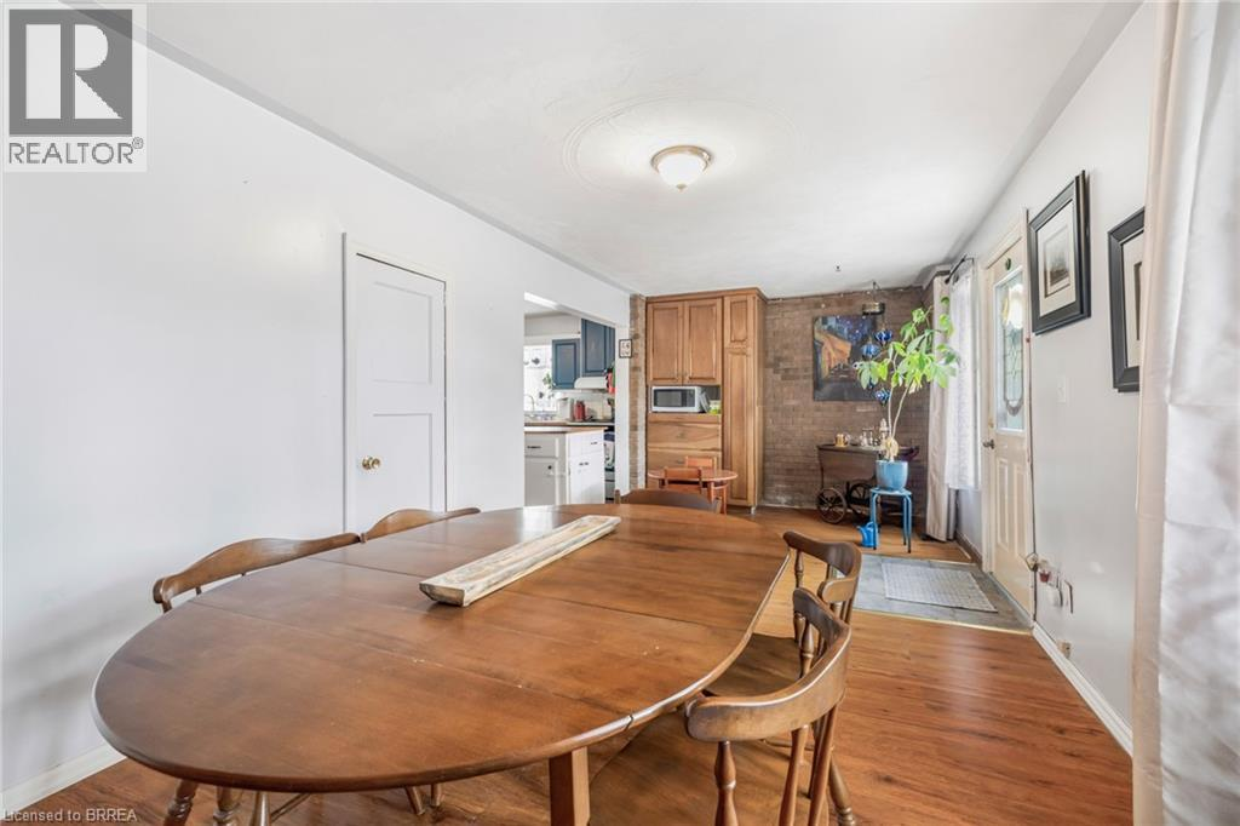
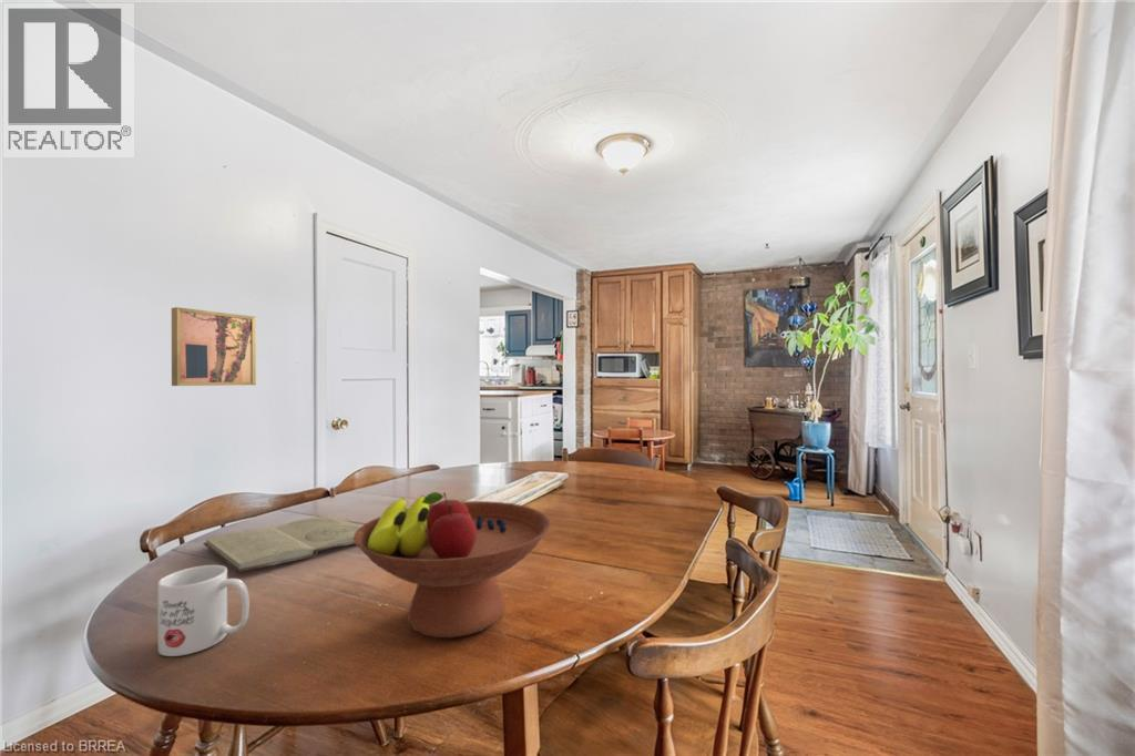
+ wall art (216, 348)
+ mug (206, 606)
+ book (295, 538)
+ fruit bowl (457, 552)
